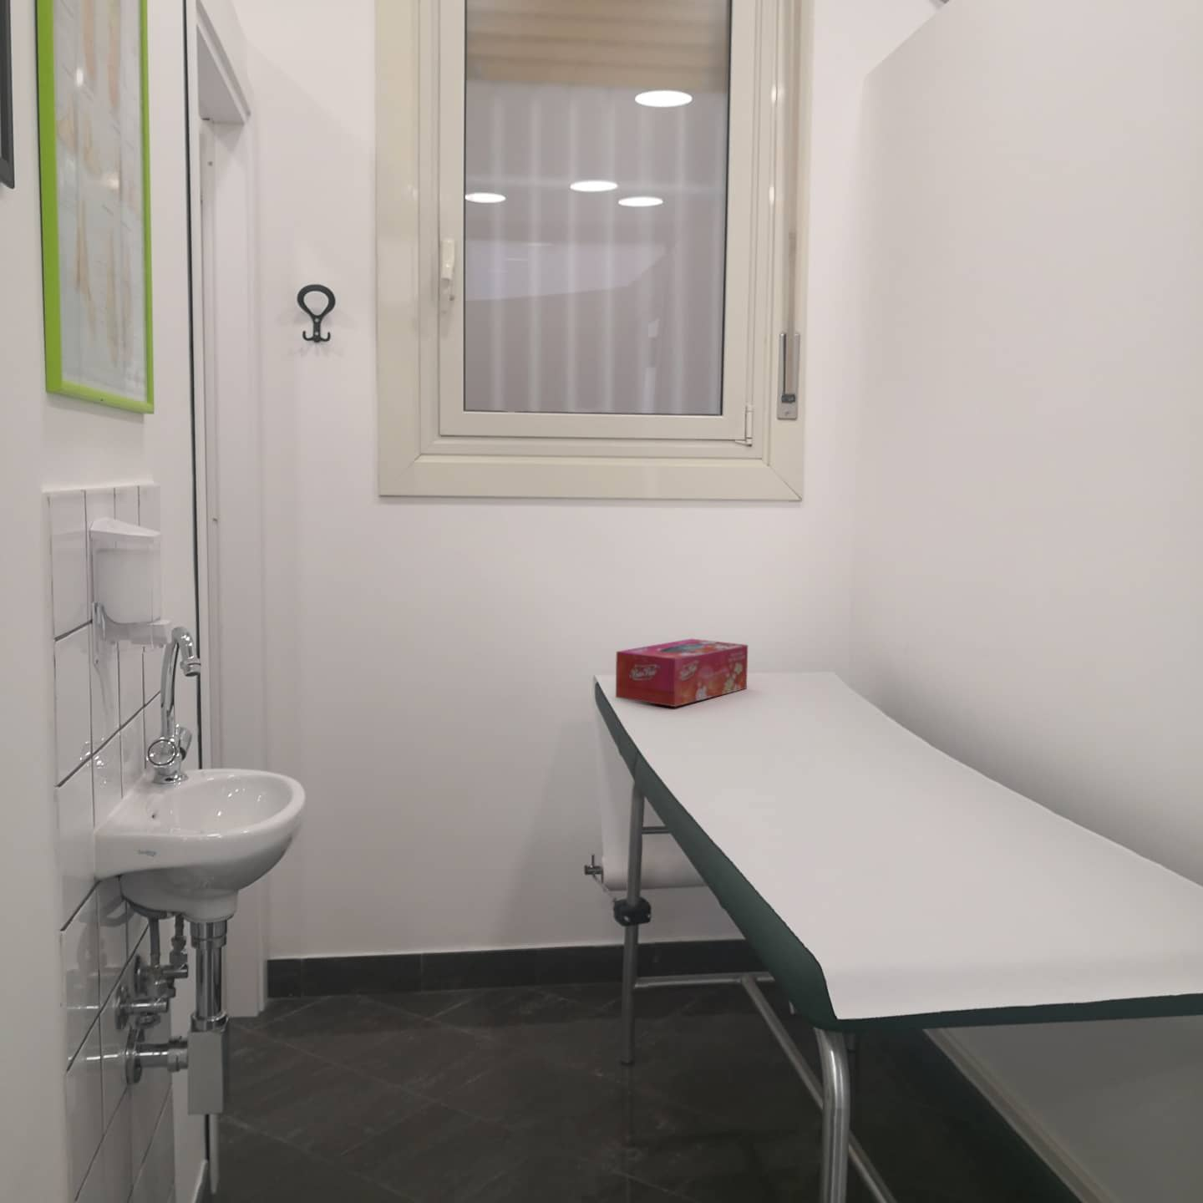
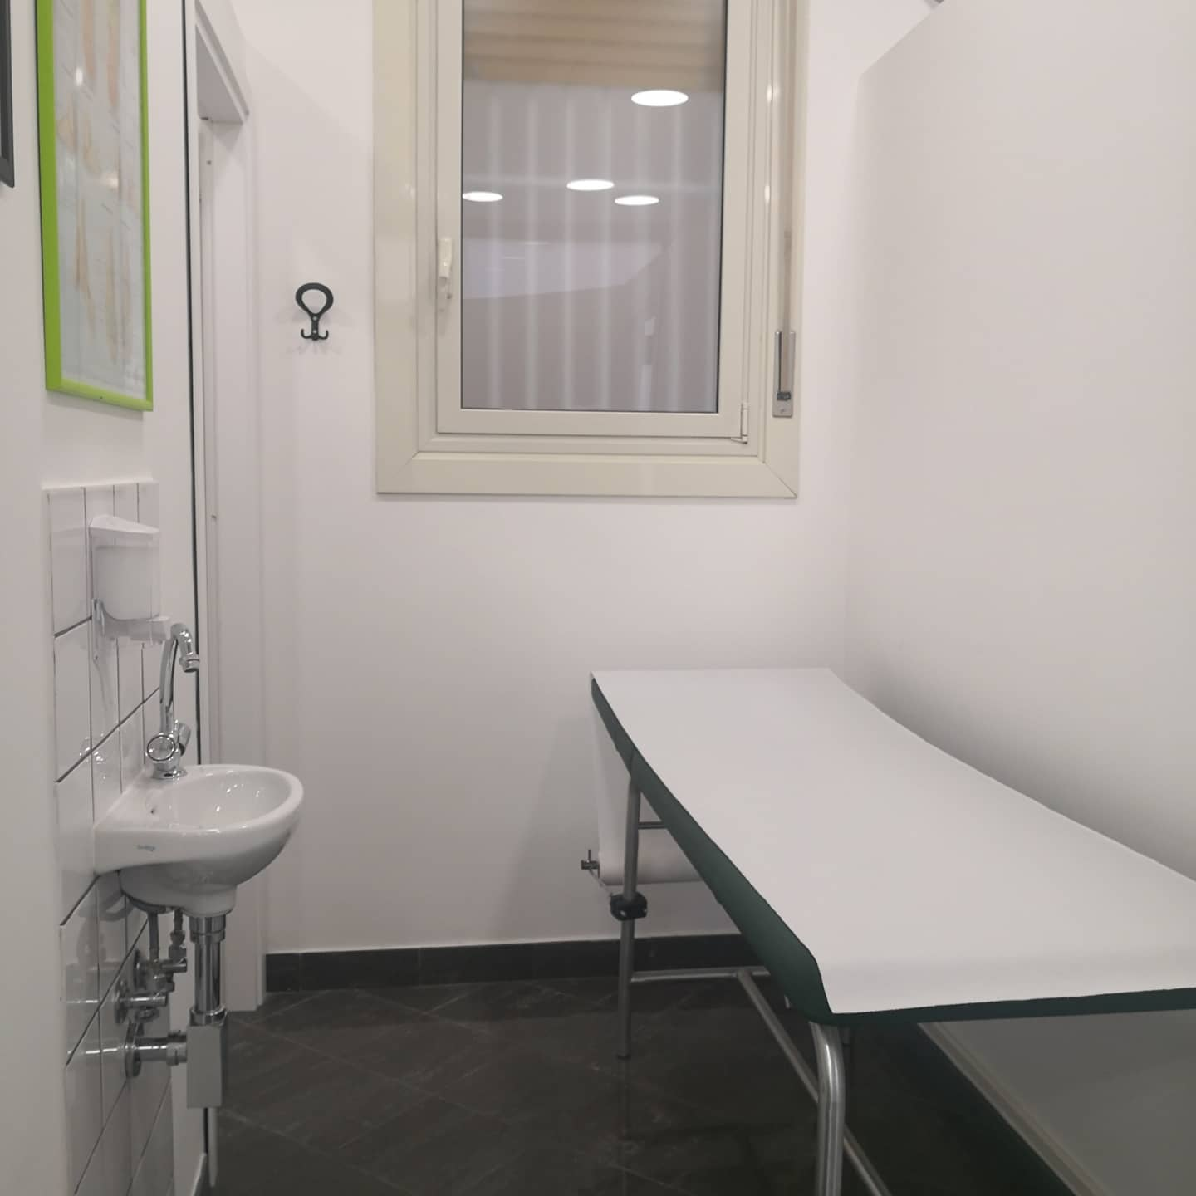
- tissue box (683, 670)
